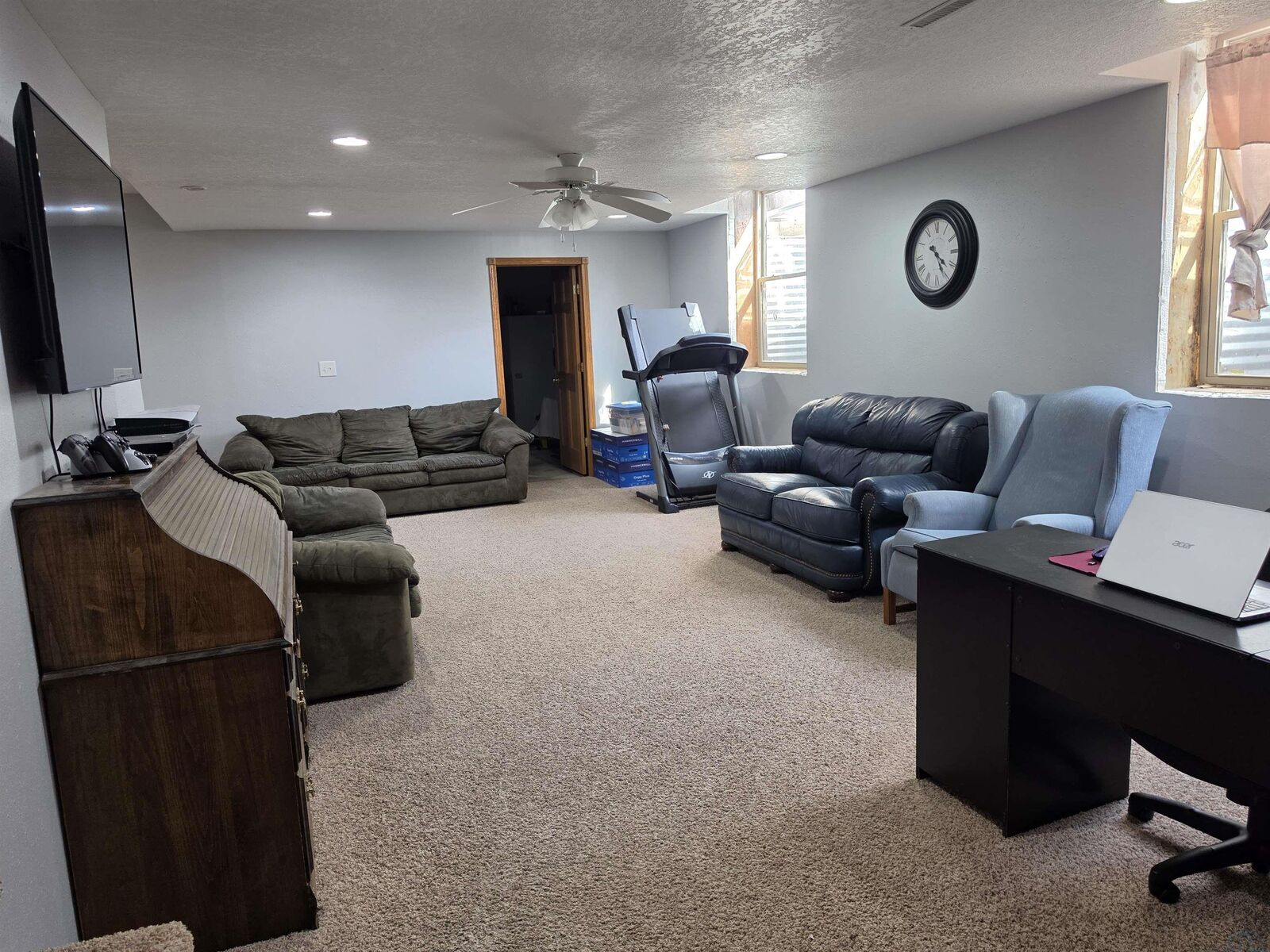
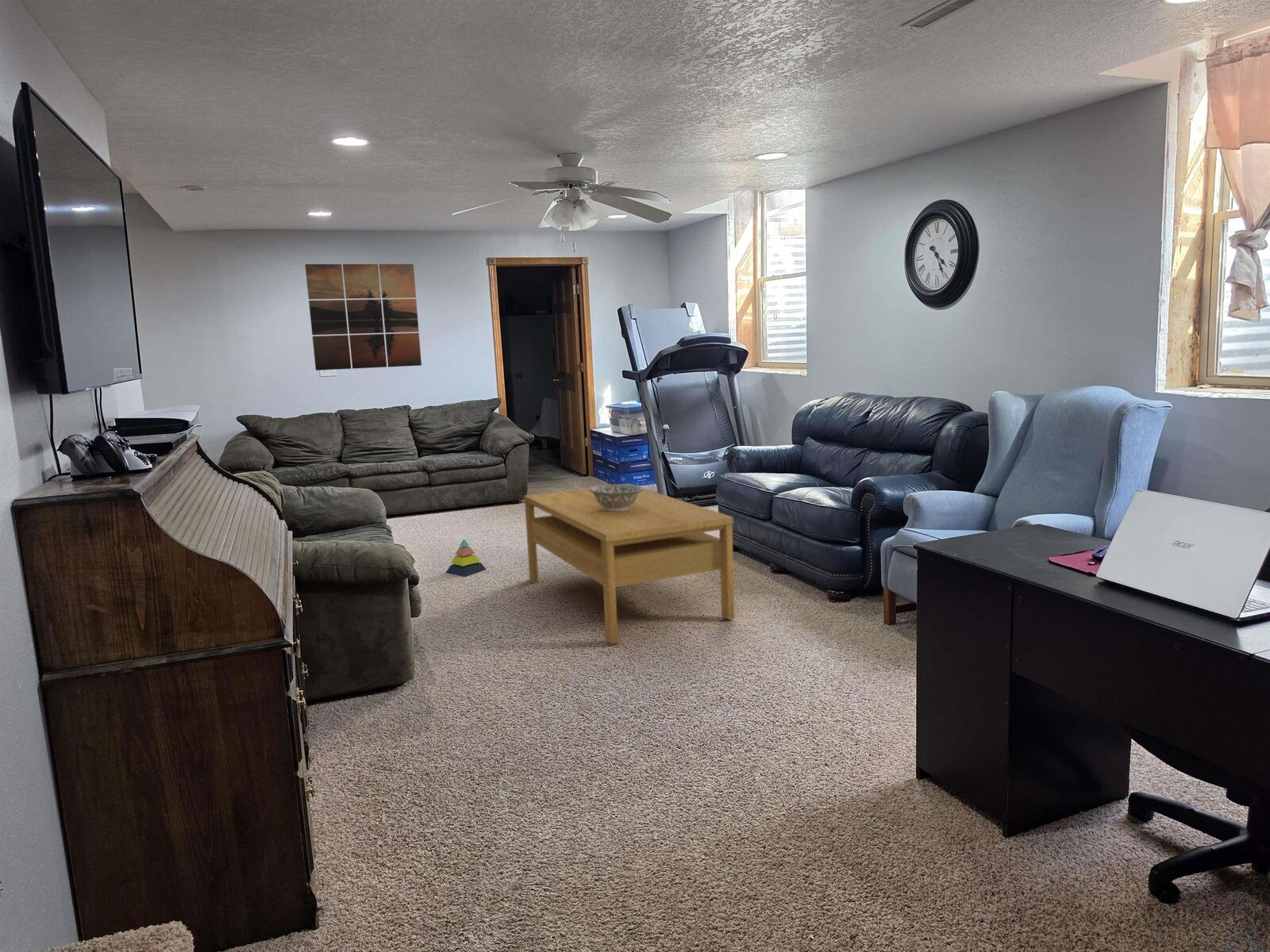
+ coffee table (620, 551)
+ wall art (365, 316)
+ decorative bowl (616, 497)
+ stacking toy (464, 555)
